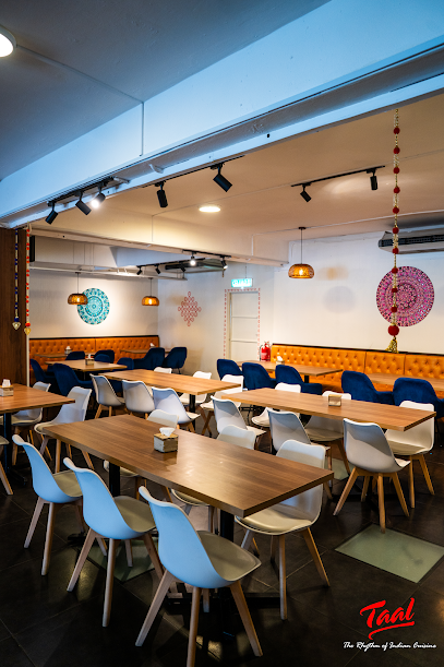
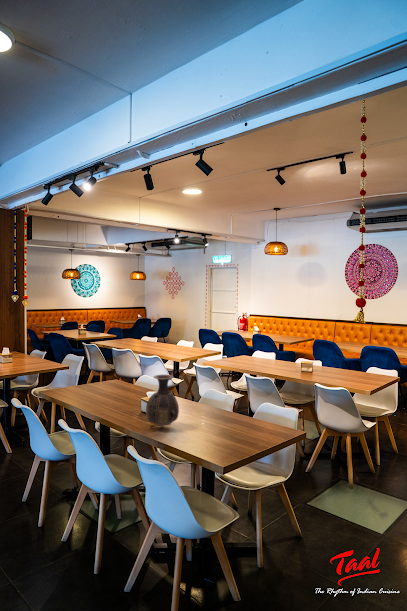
+ vase (162, 401)
